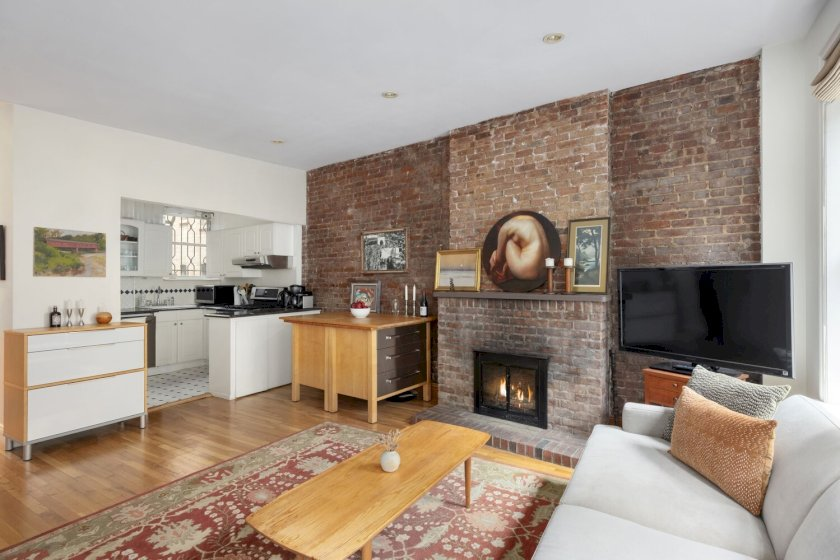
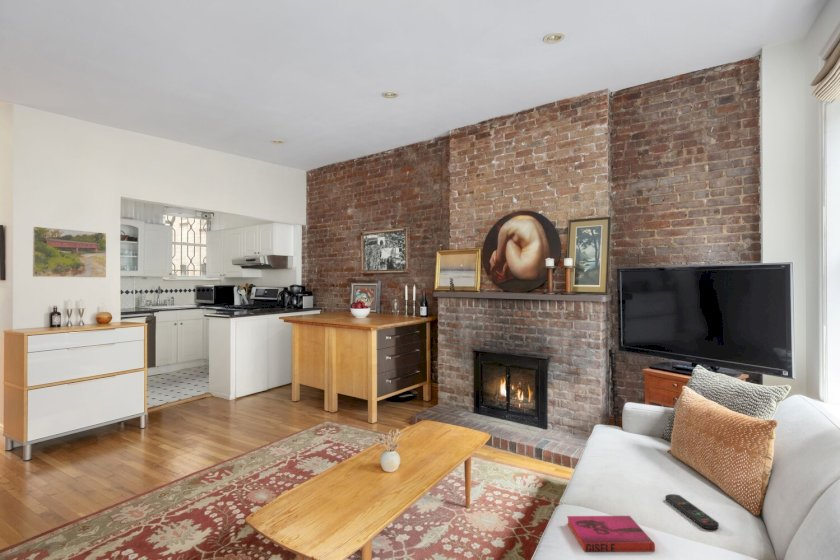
+ hardback book (608, 533)
+ remote control (690, 510)
